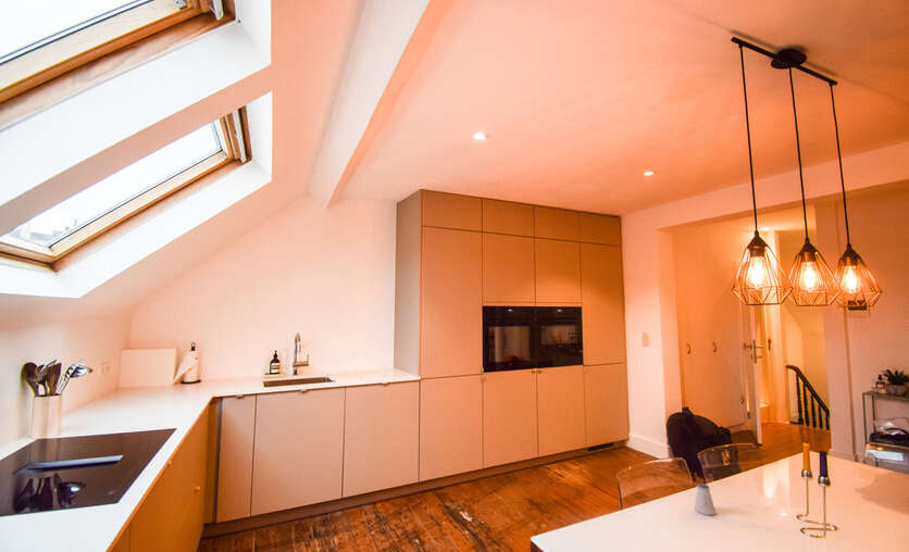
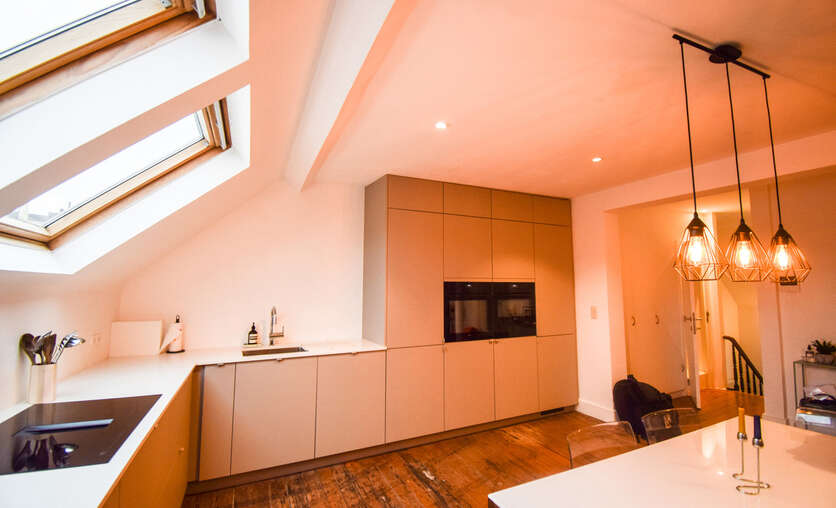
- saltshaker (703, 498)
